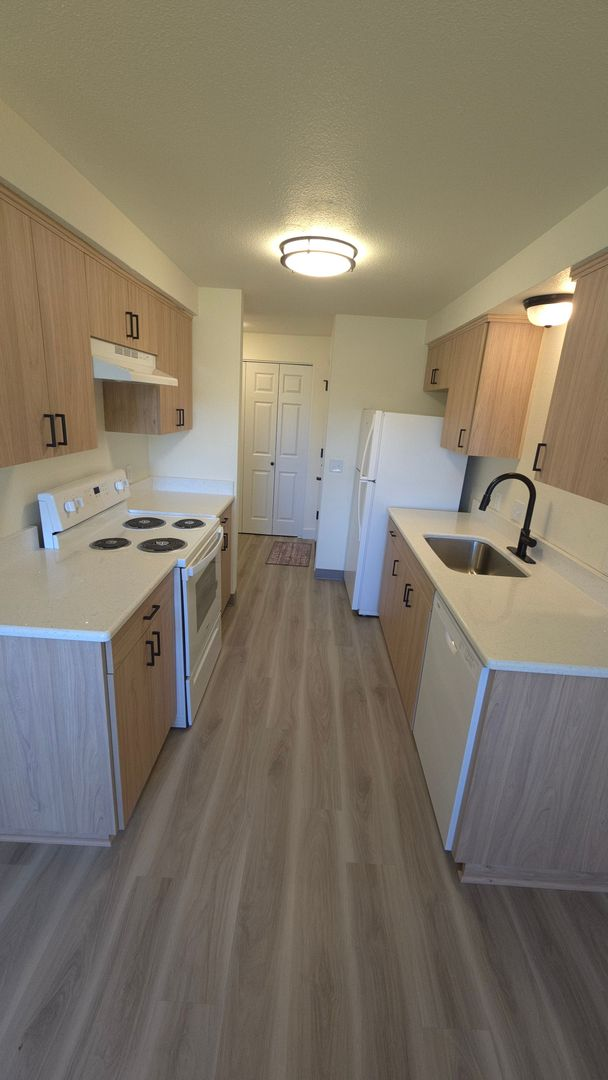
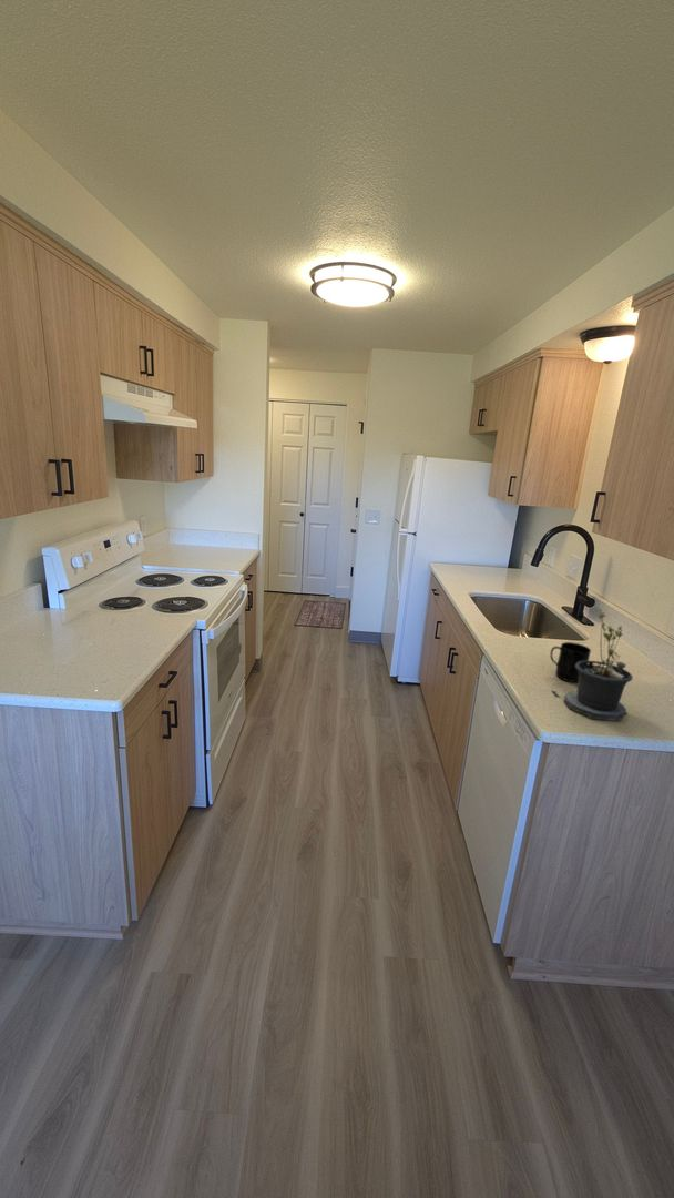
+ potted plant (602, 660)
+ mug (568, 661)
